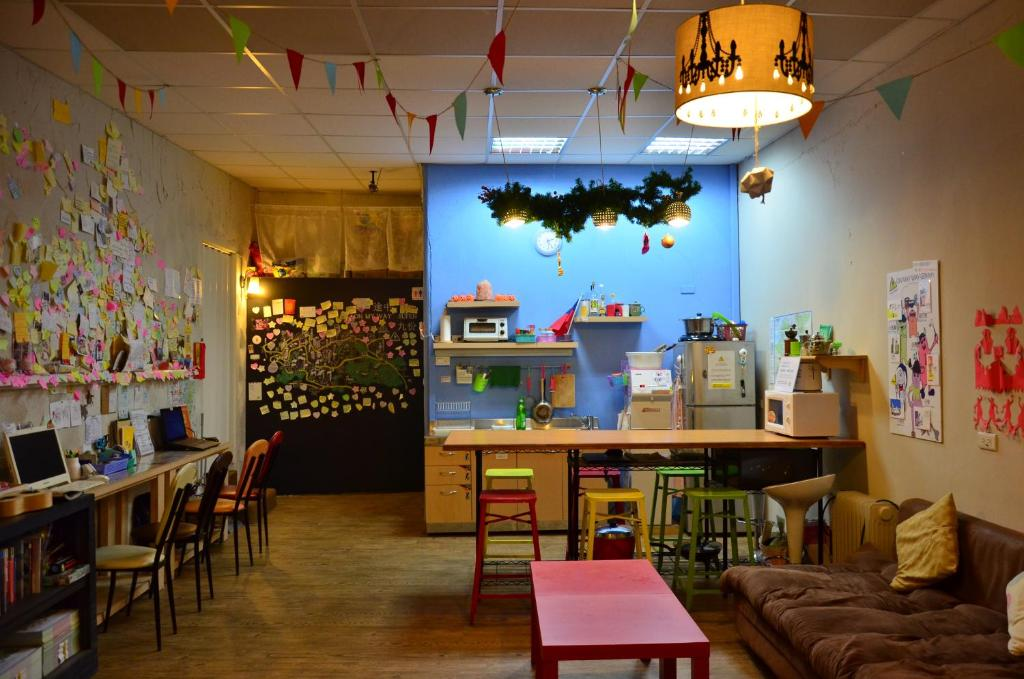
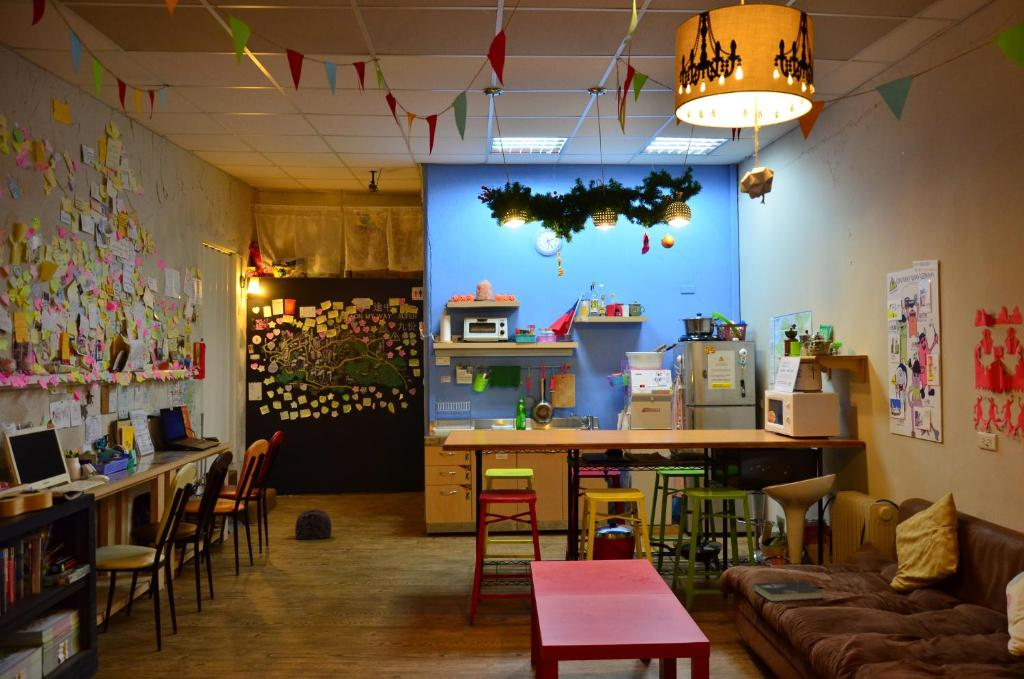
+ book (787, 590)
+ bag (313, 523)
